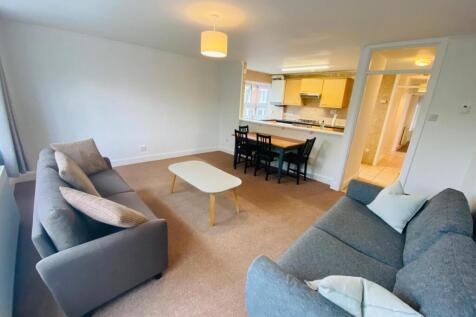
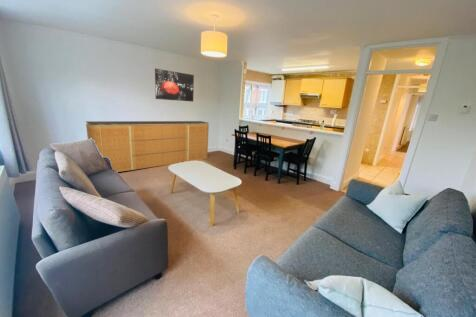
+ sideboard (158, 143)
+ wall art (175, 86)
